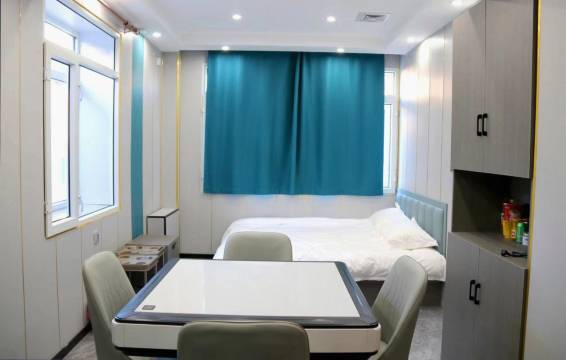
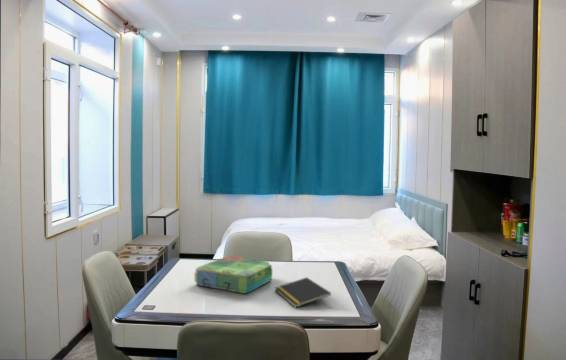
+ board game (236, 272)
+ notepad (301, 291)
